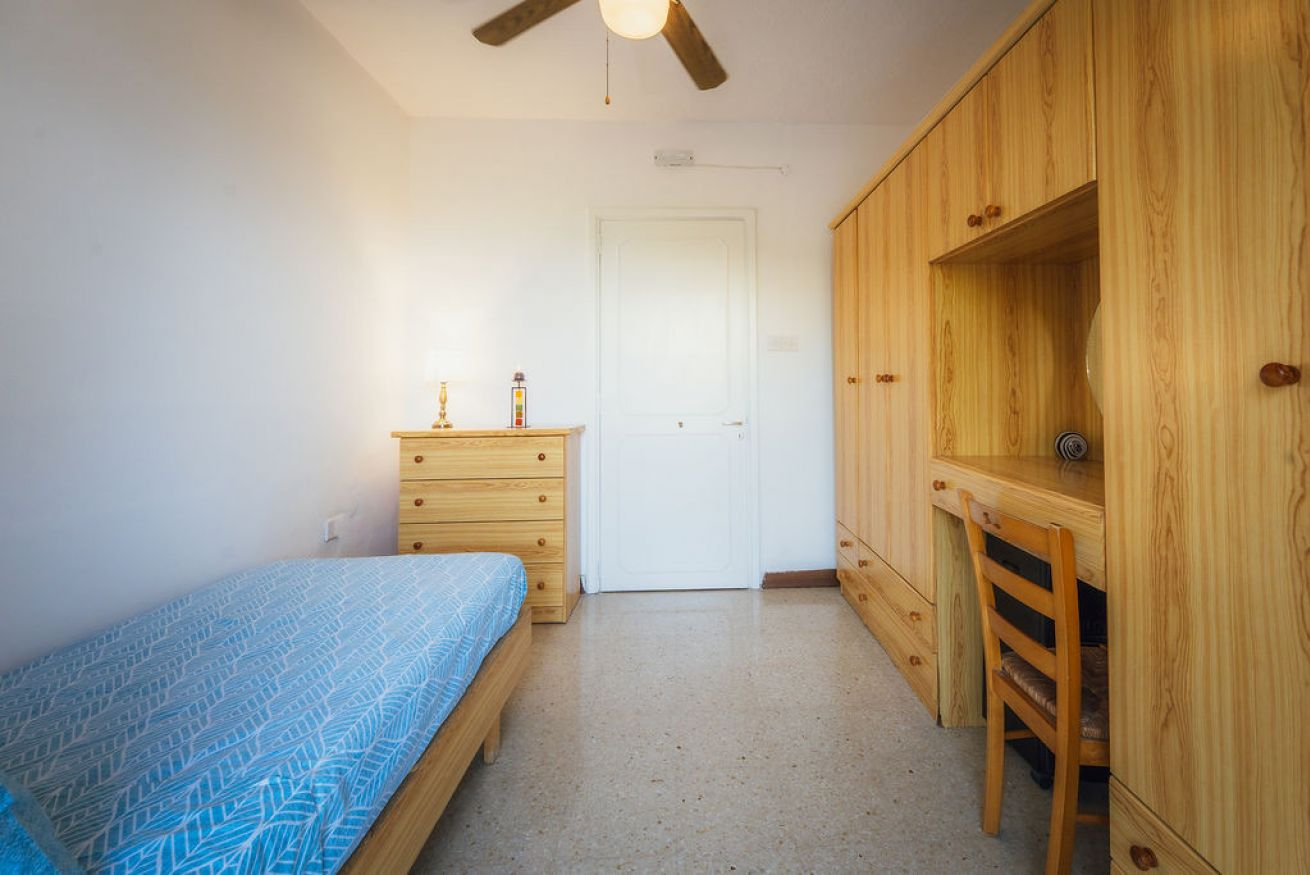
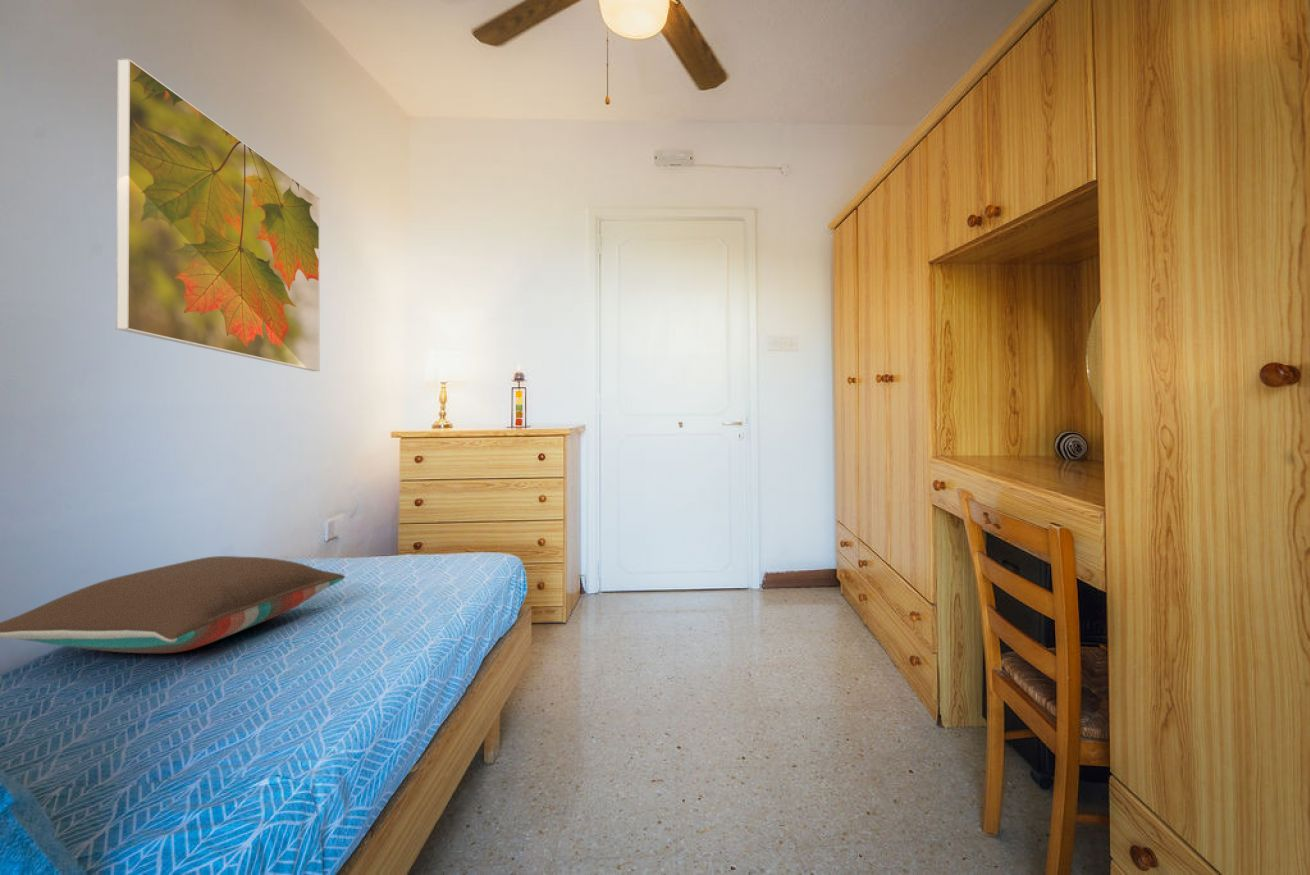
+ pillow (194, 599)
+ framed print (240, 248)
